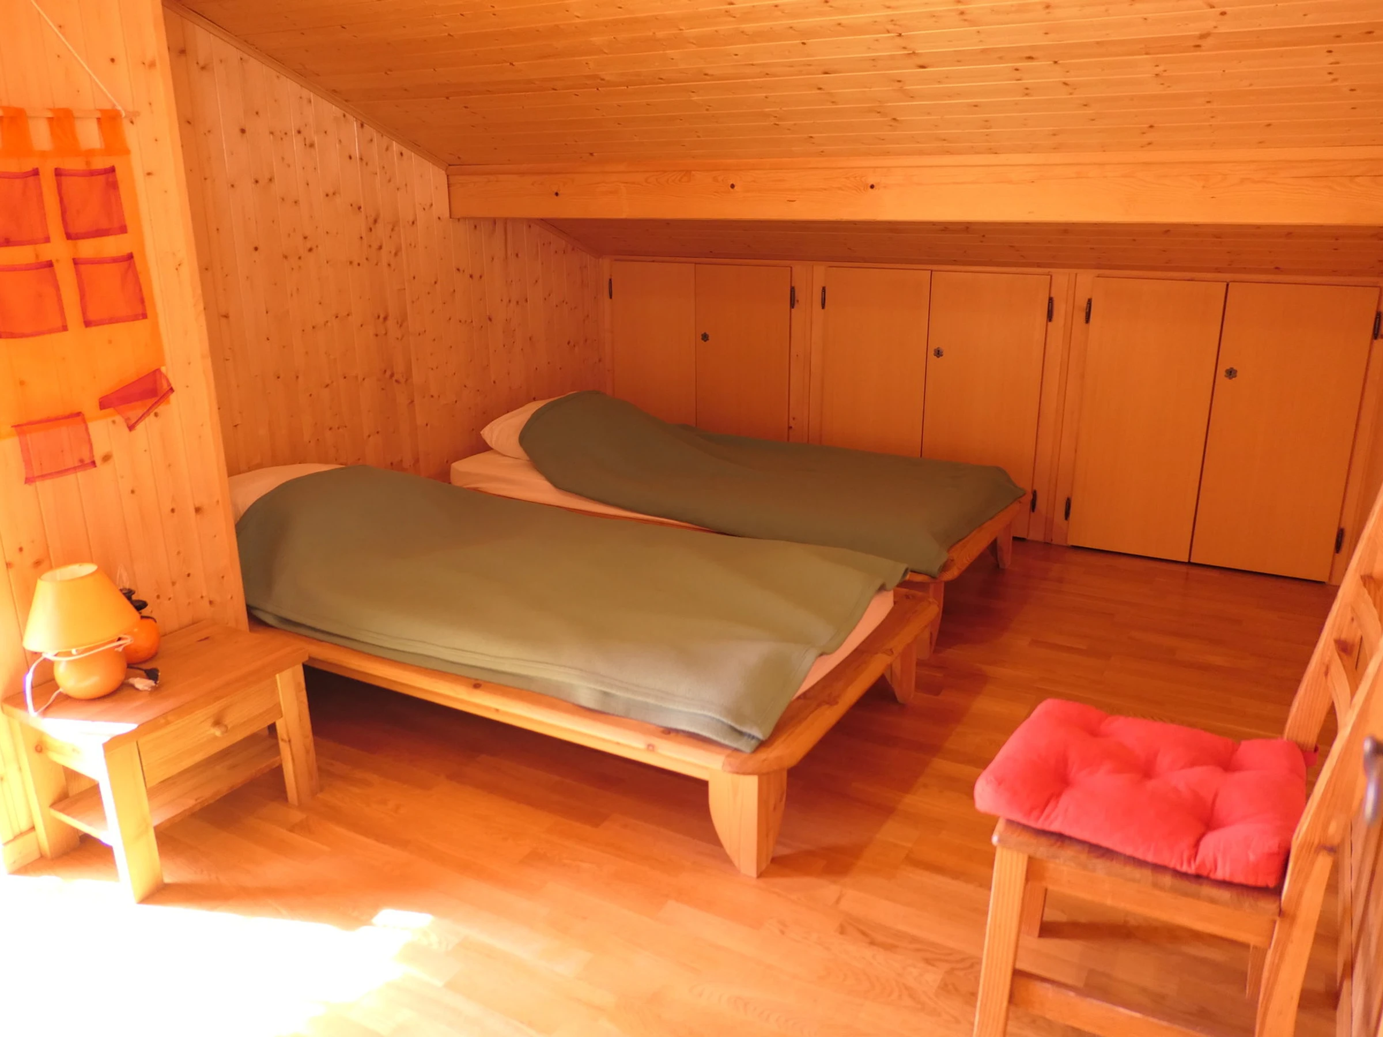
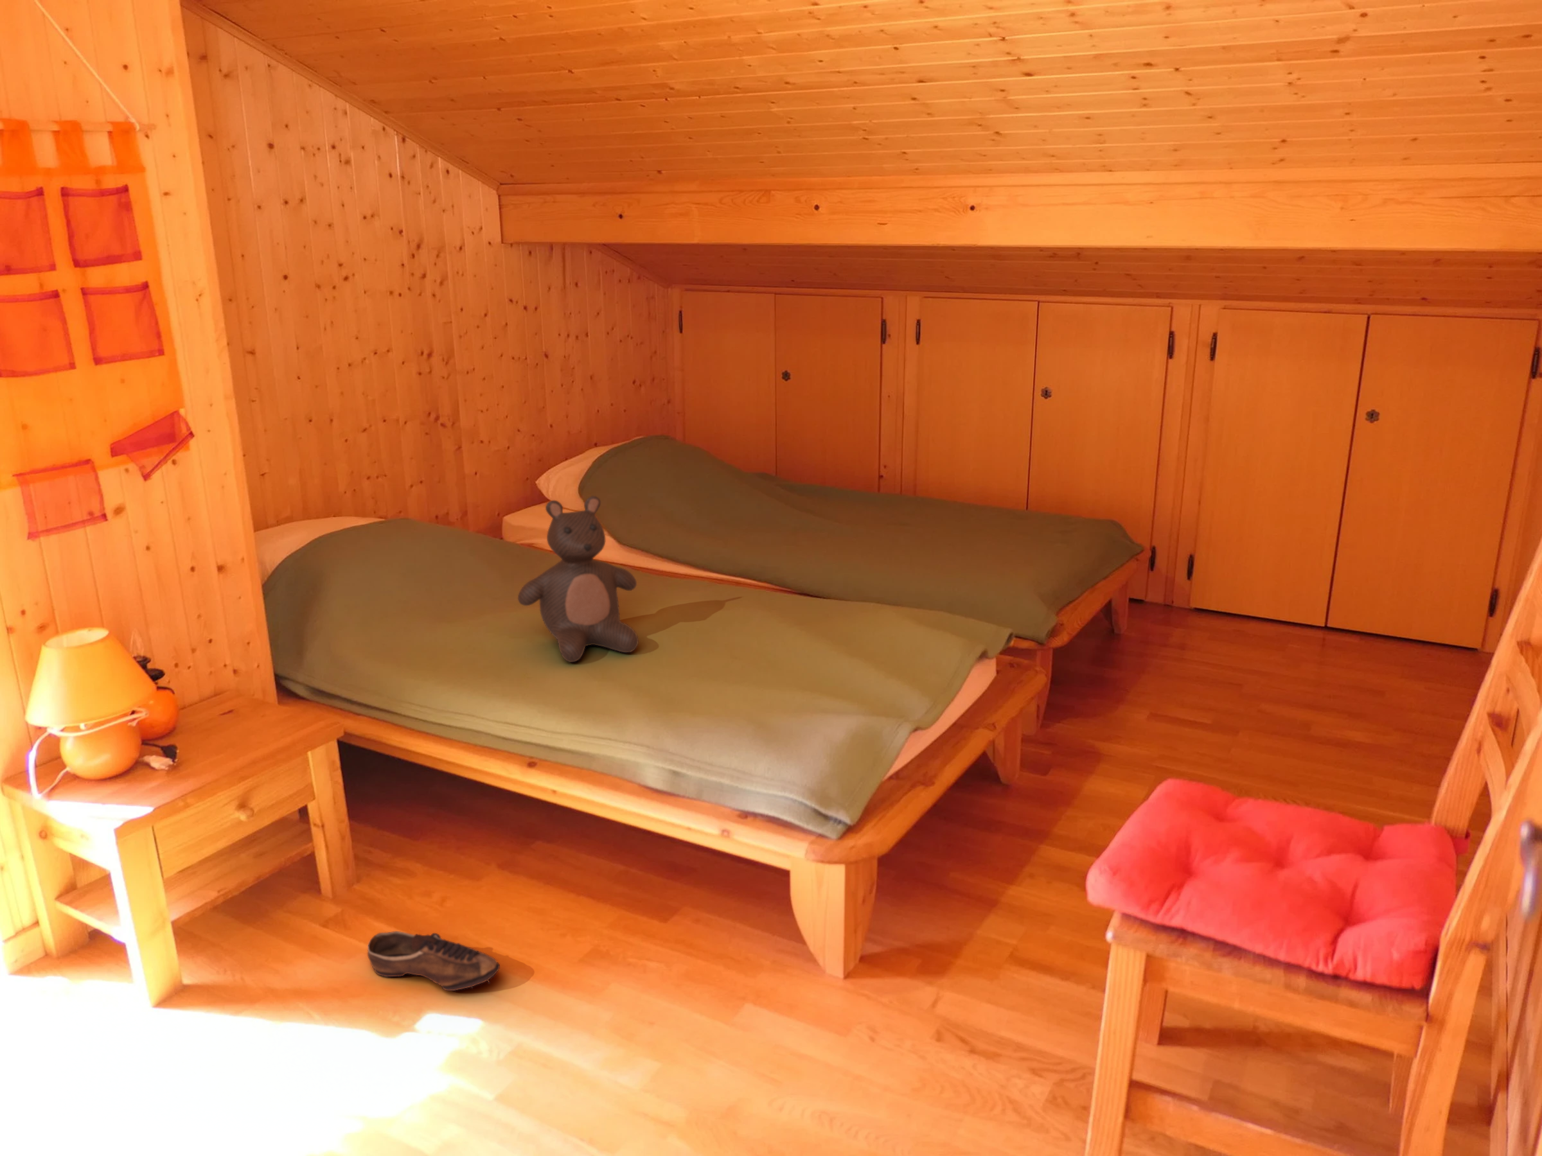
+ teddy bear (584, 576)
+ shoe (436, 956)
